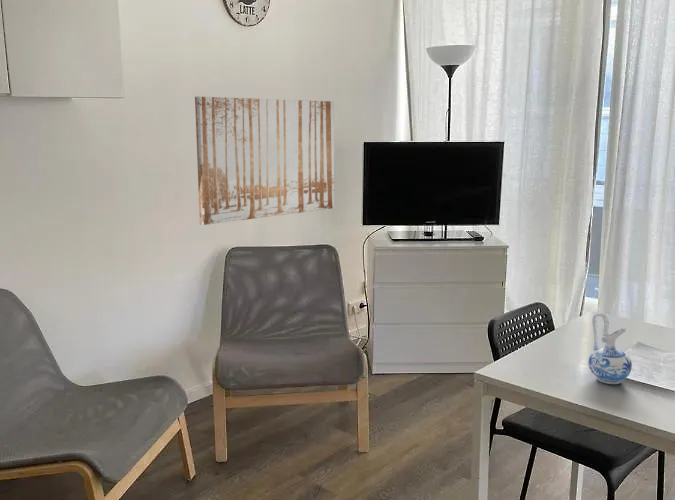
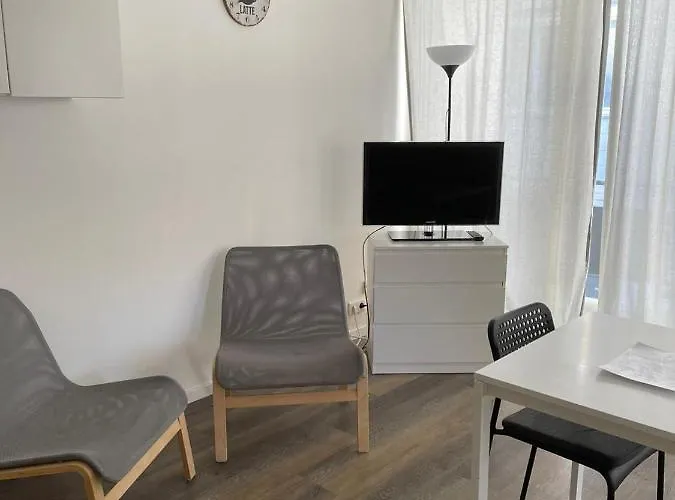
- ceramic pitcher (611, 347)
- wall art (271, 158)
